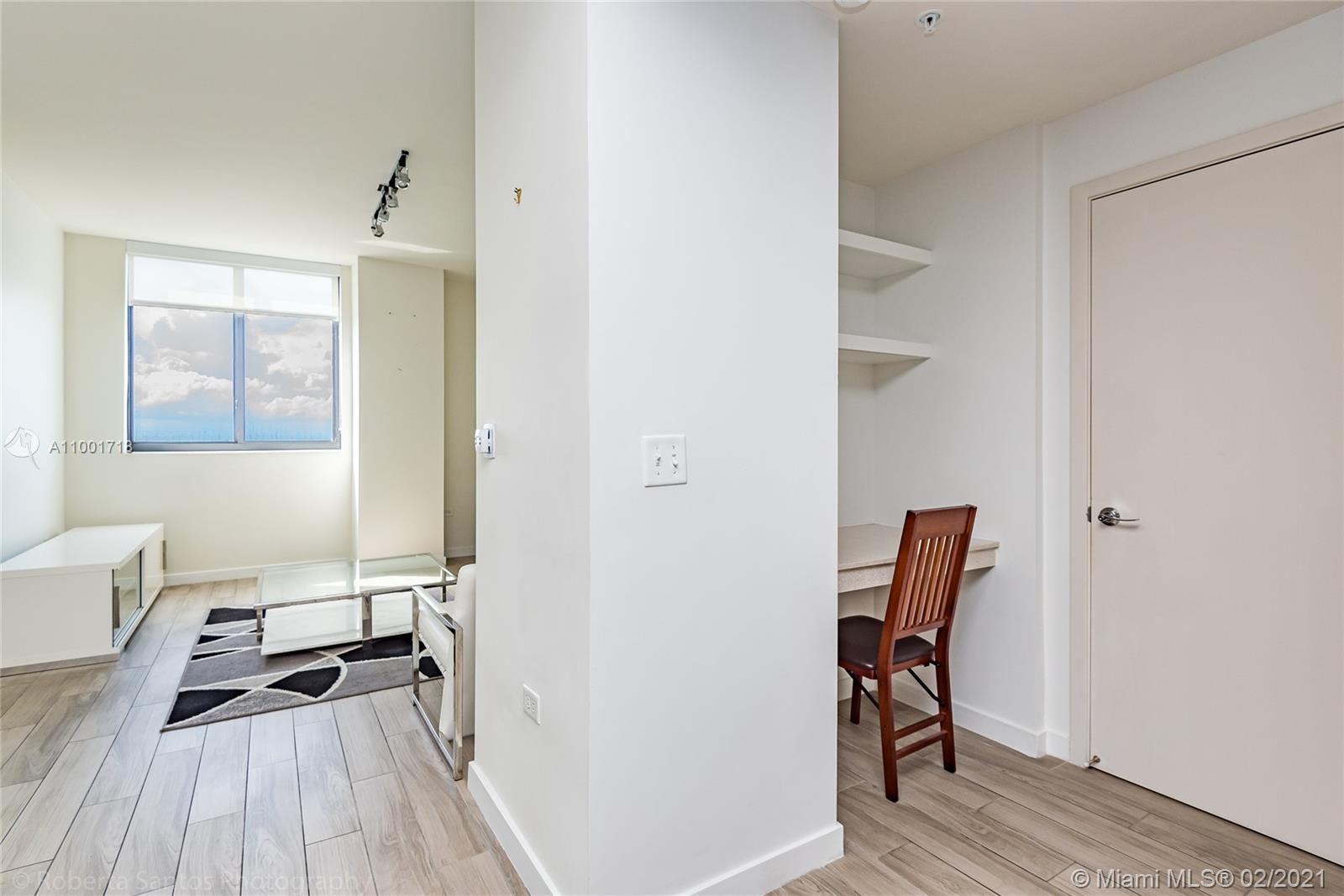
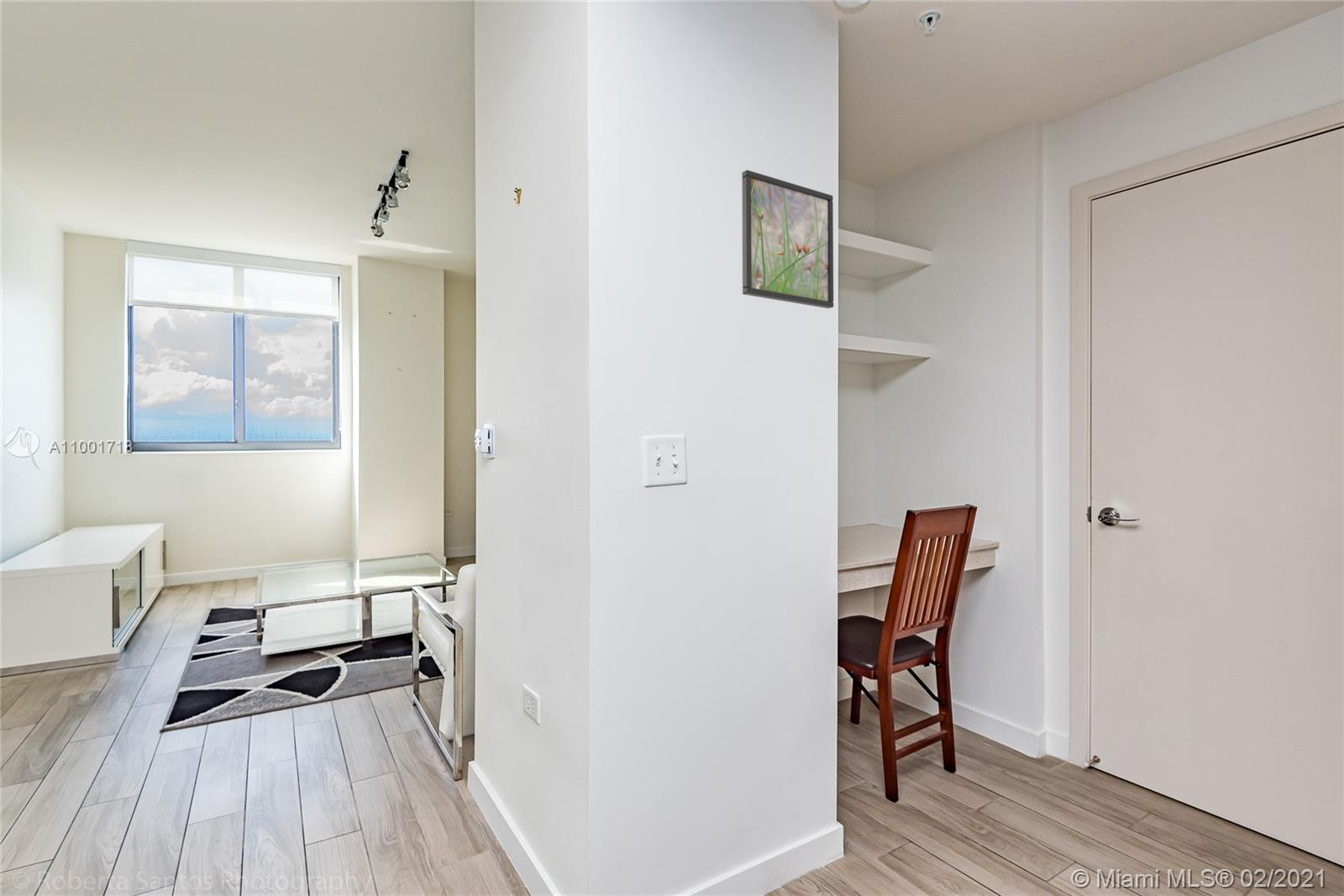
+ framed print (790, 243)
